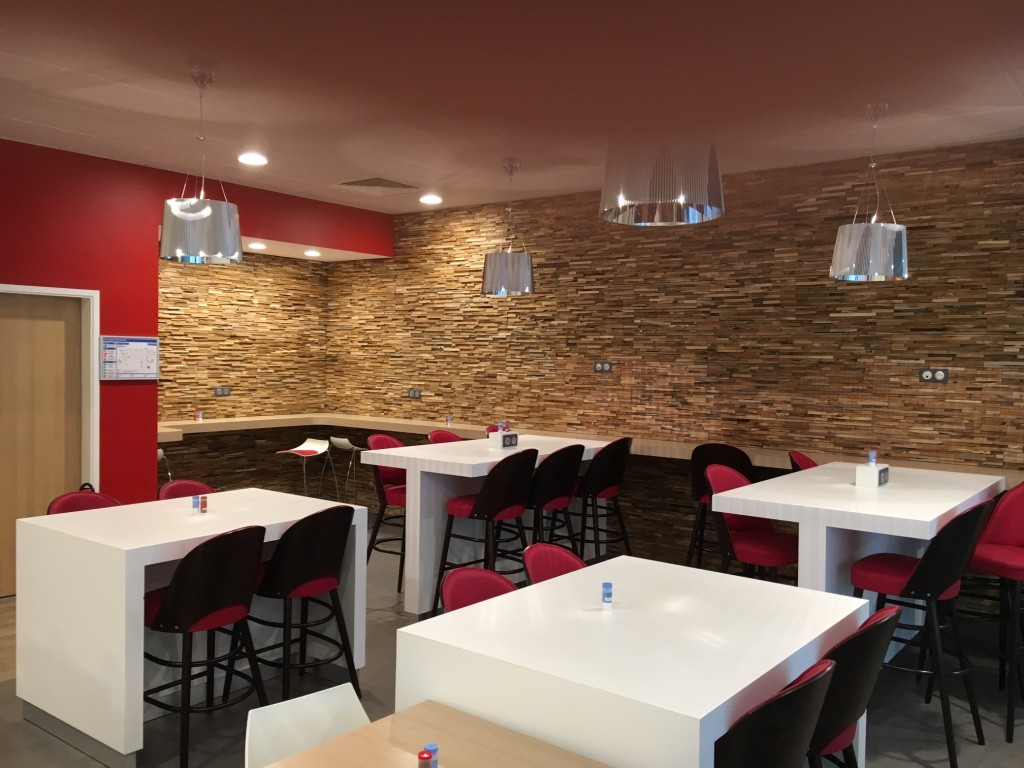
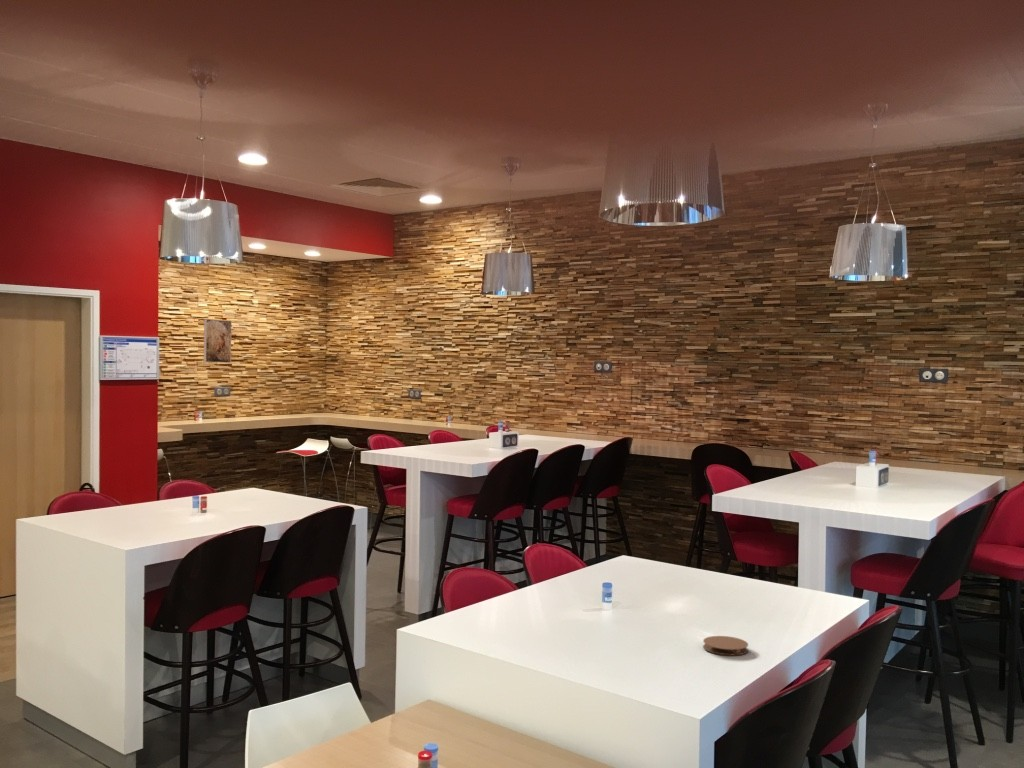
+ coaster (725, 645)
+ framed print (217, 341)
